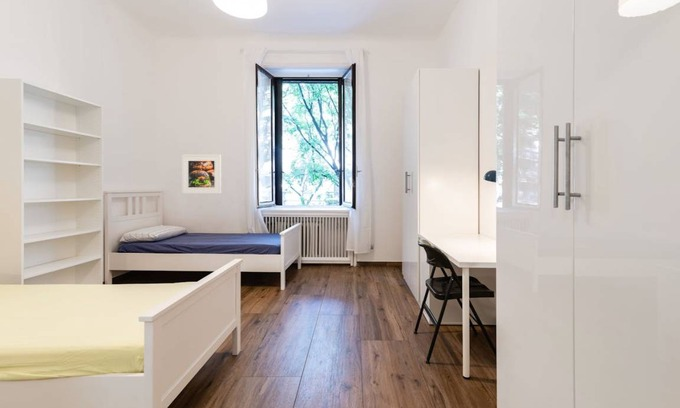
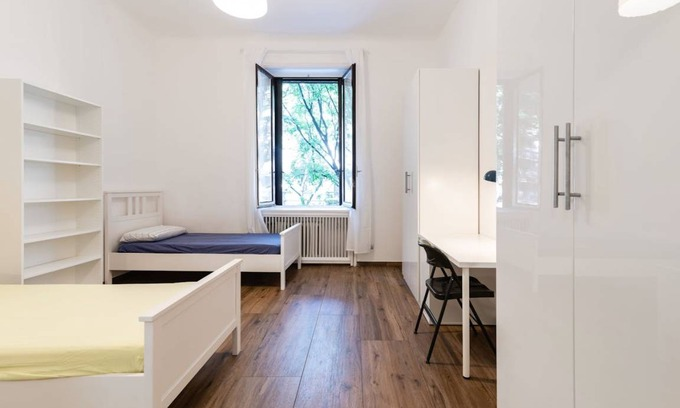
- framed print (201, 174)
